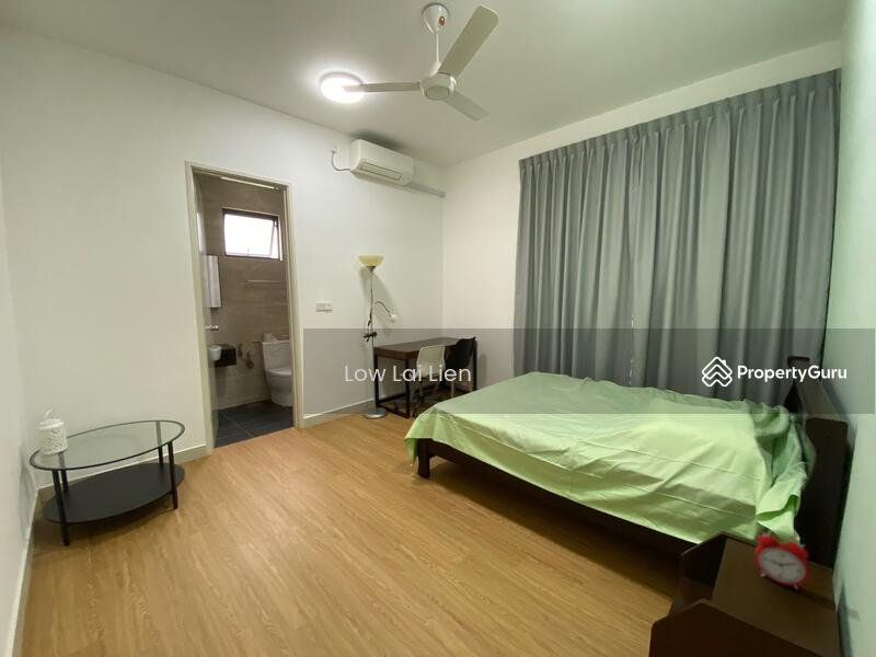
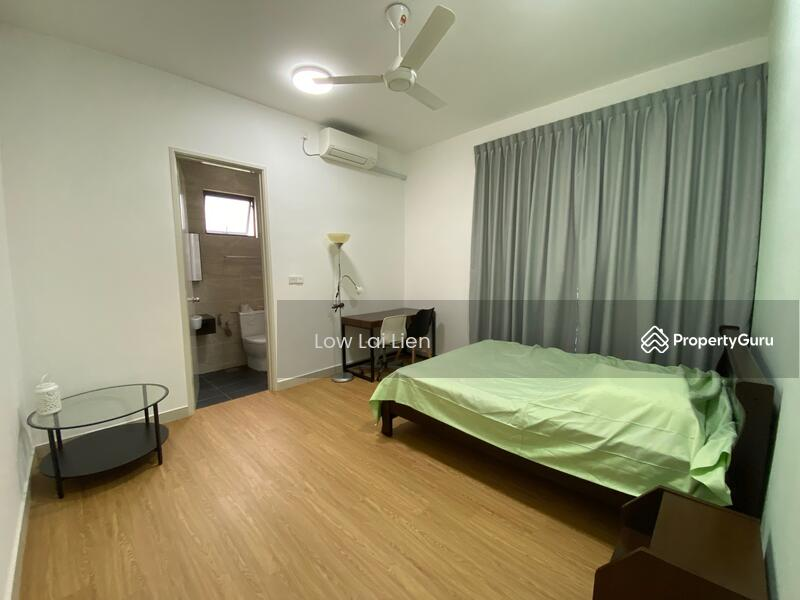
- alarm clock (781, 556)
